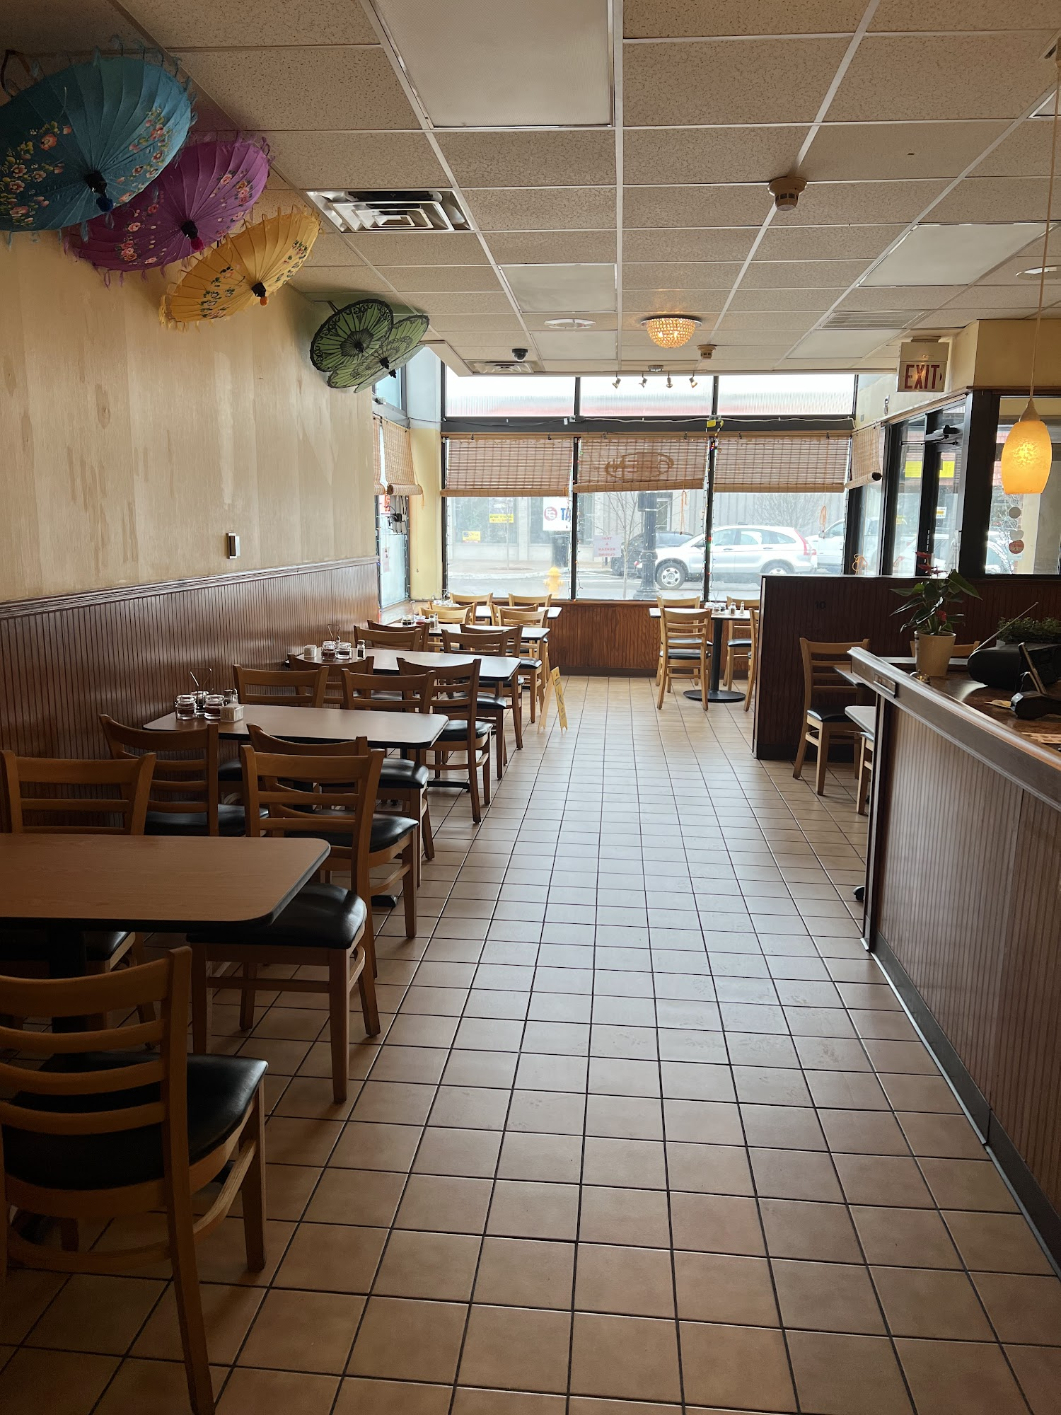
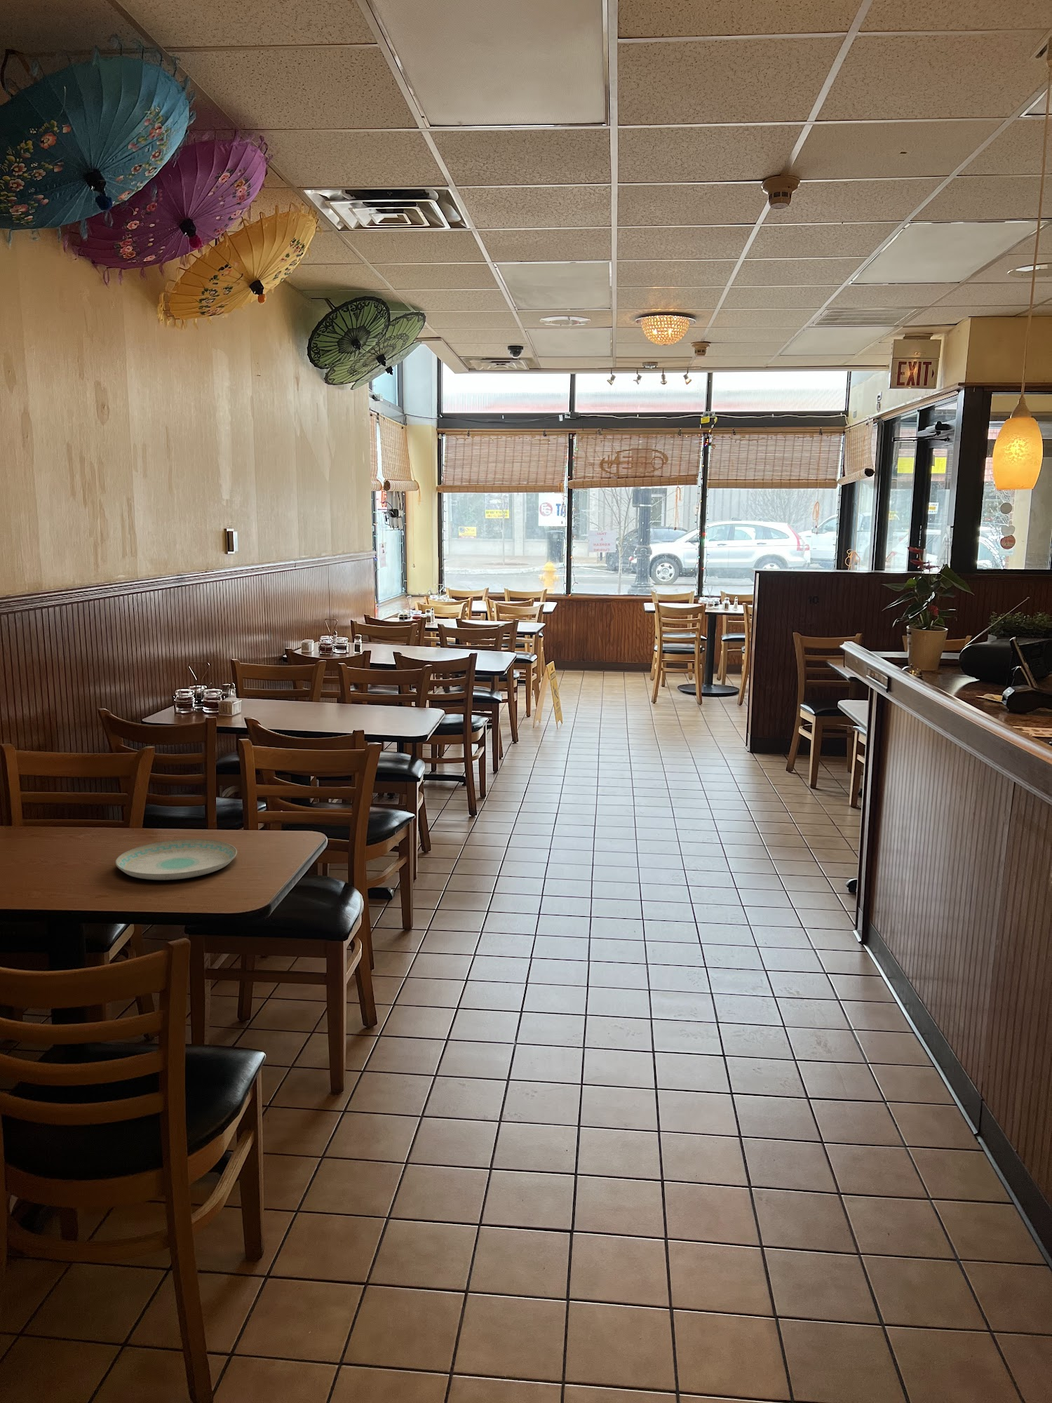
+ plate (178, 861)
